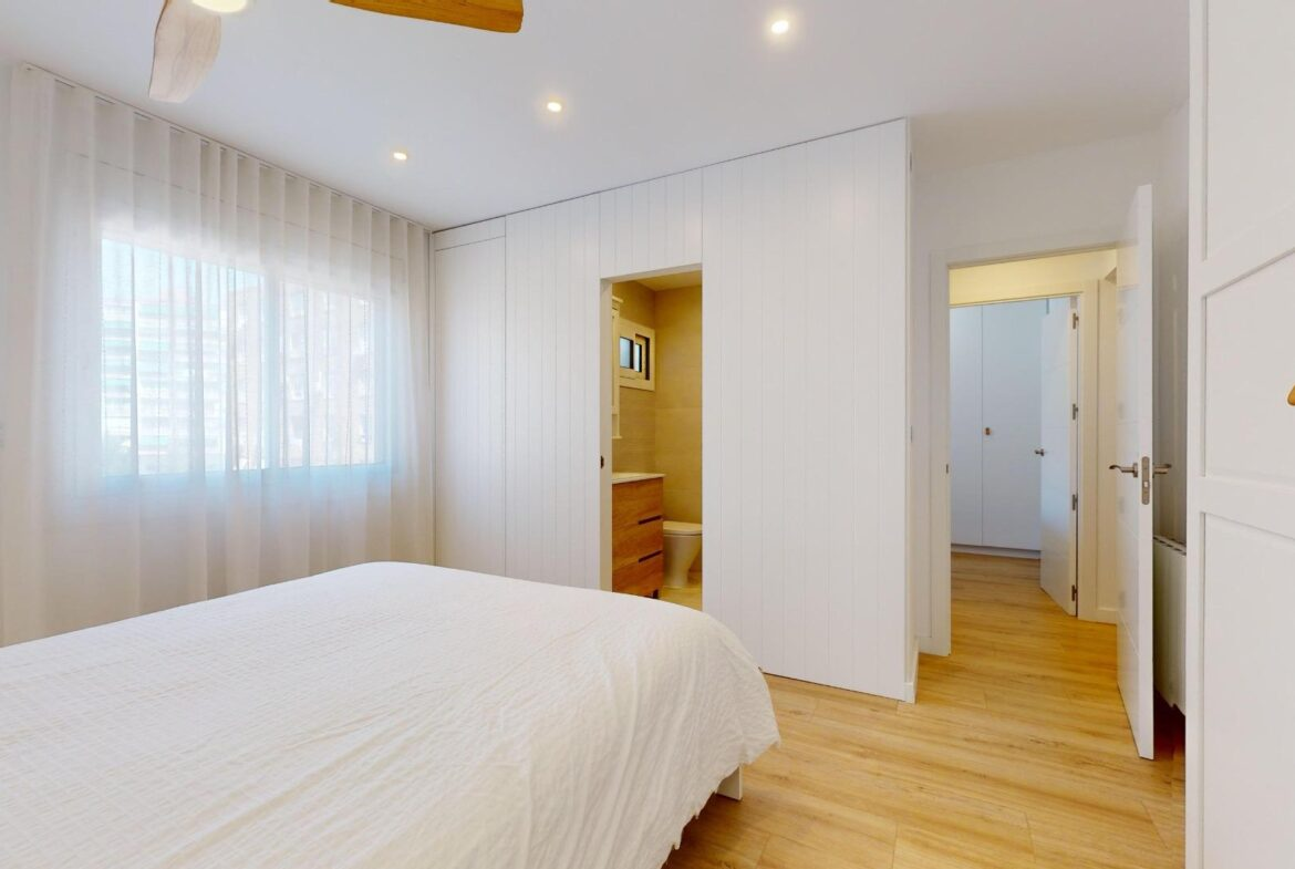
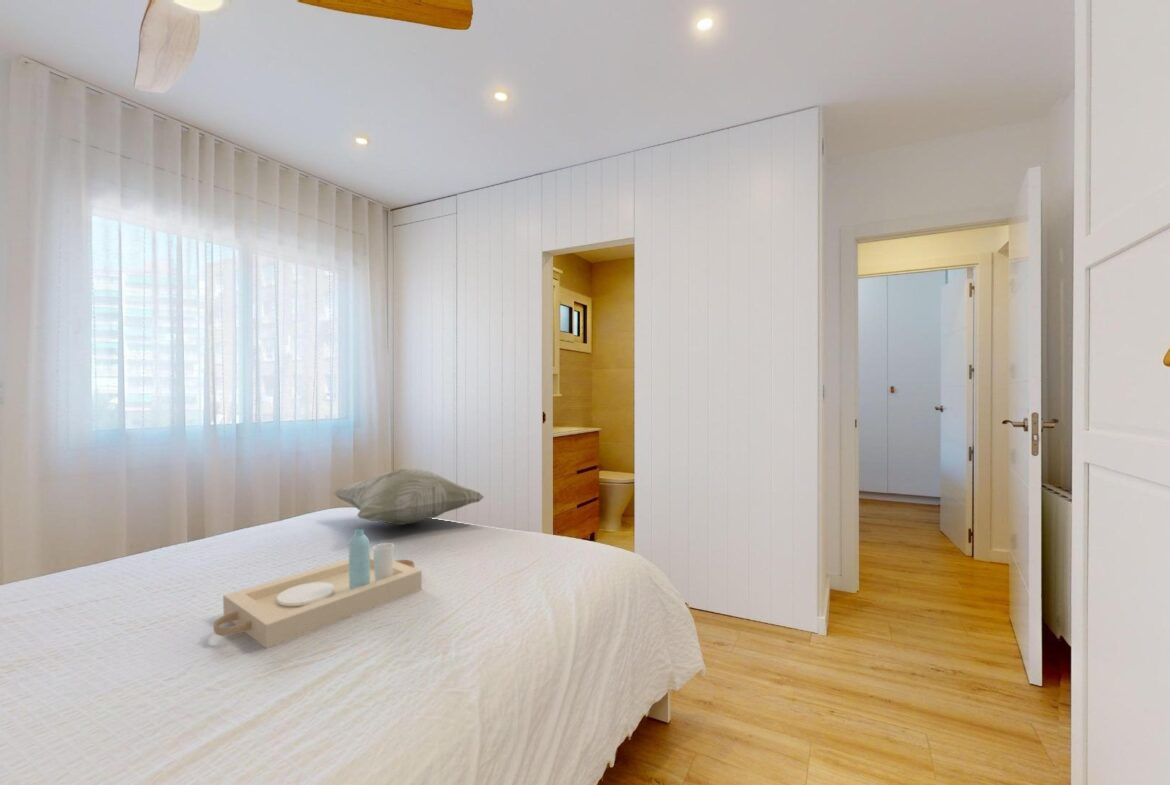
+ serving tray (328, 566)
+ decorative pillow (407, 495)
